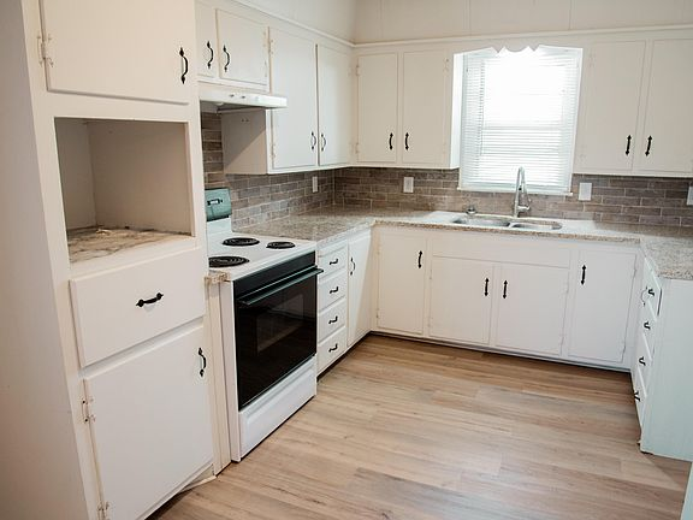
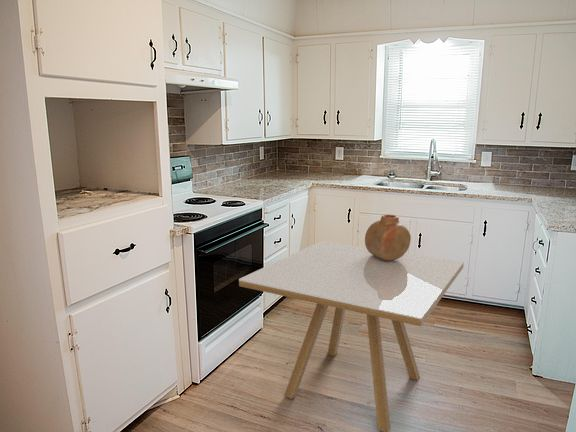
+ vase (388, 236)
+ dining table (368, 329)
